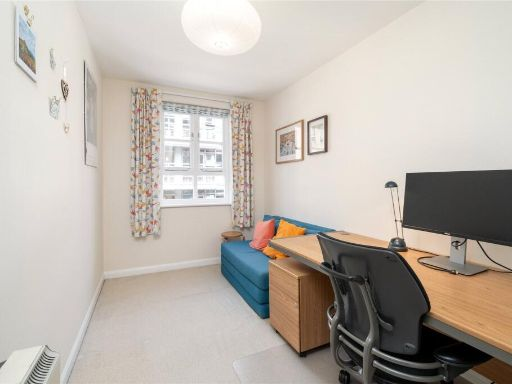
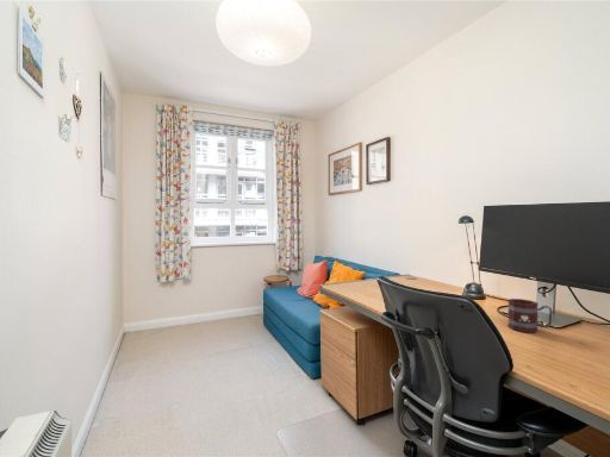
+ mug (529, 315)
